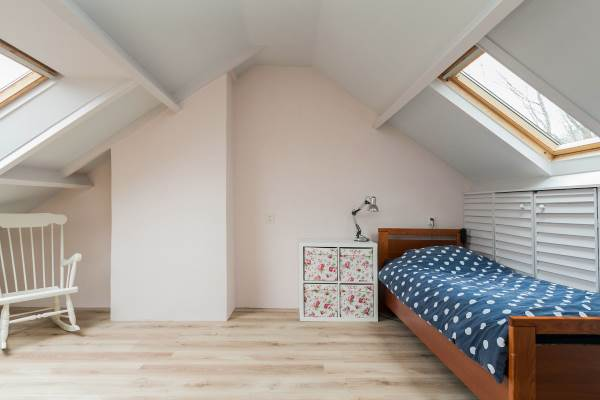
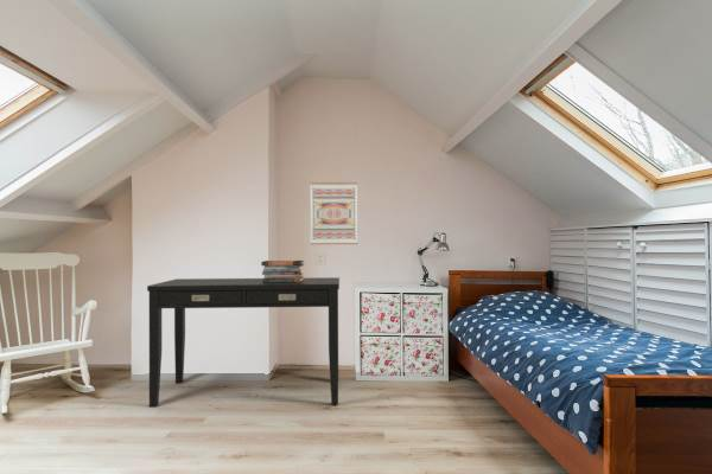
+ desk (250, 307)
+ wall art (333, 213)
+ book stack (282, 270)
